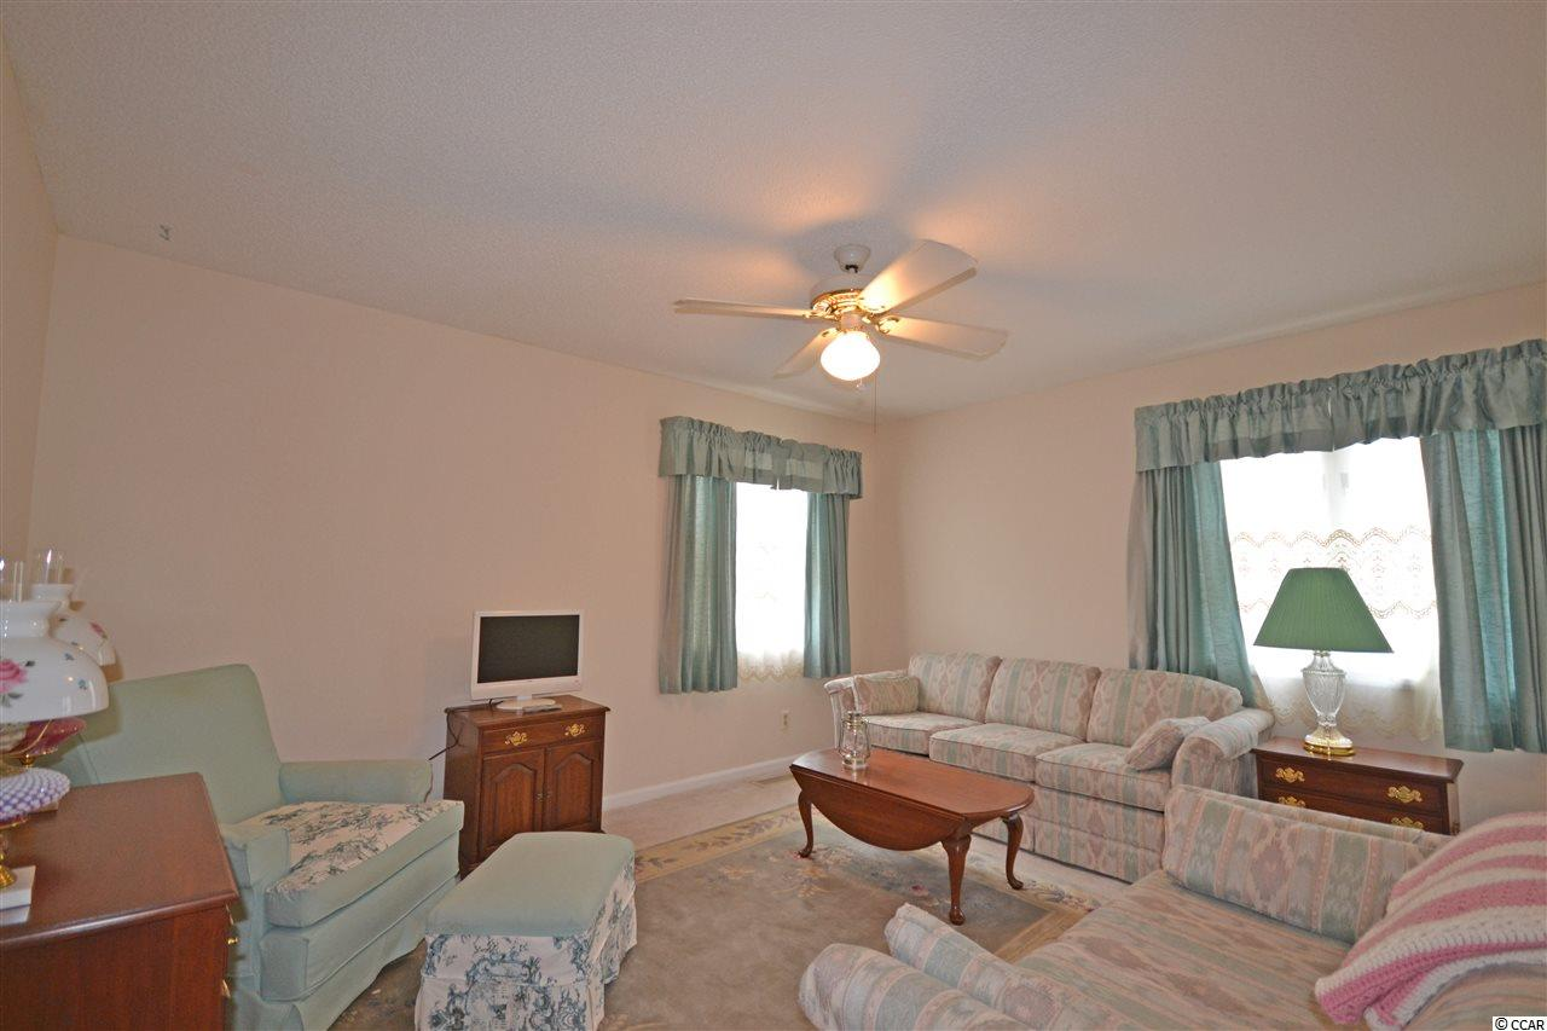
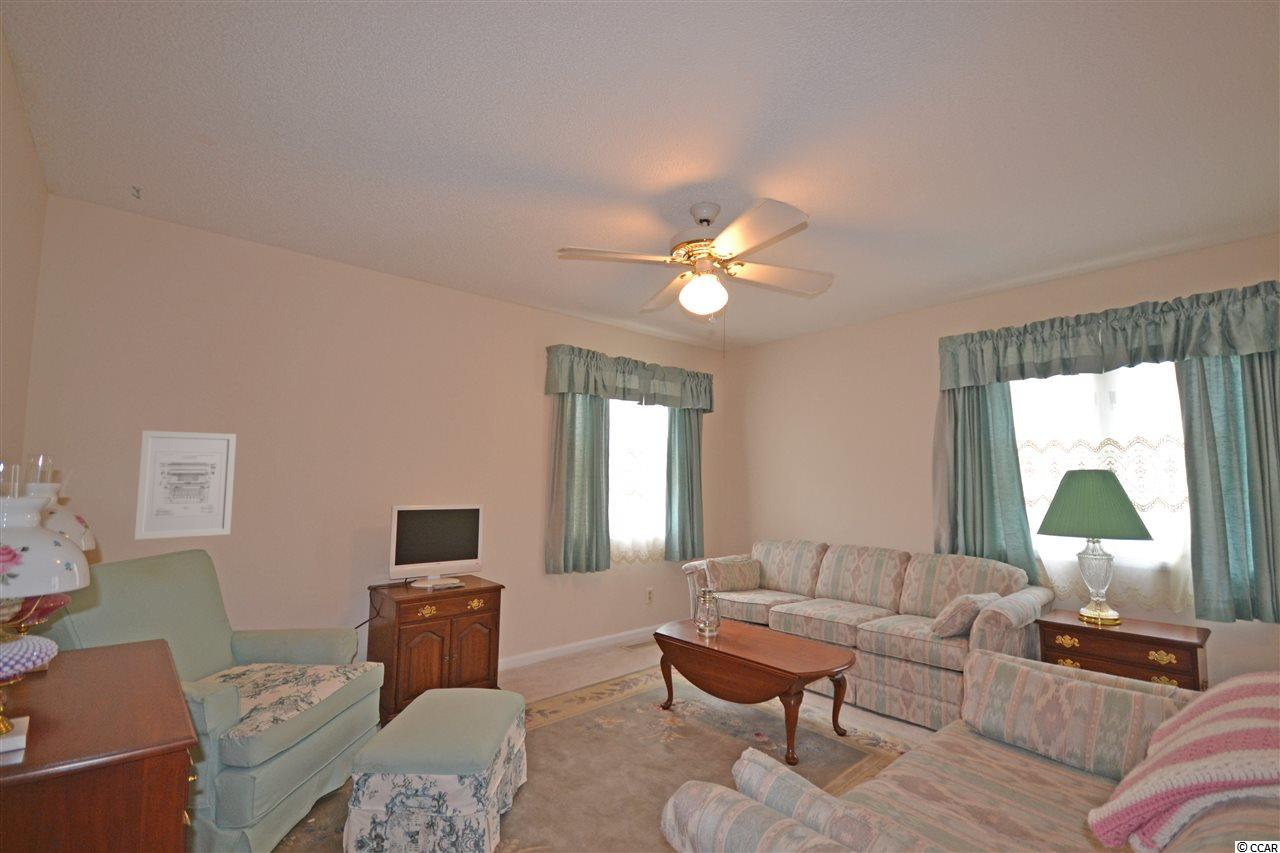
+ wall art (187, 484)
